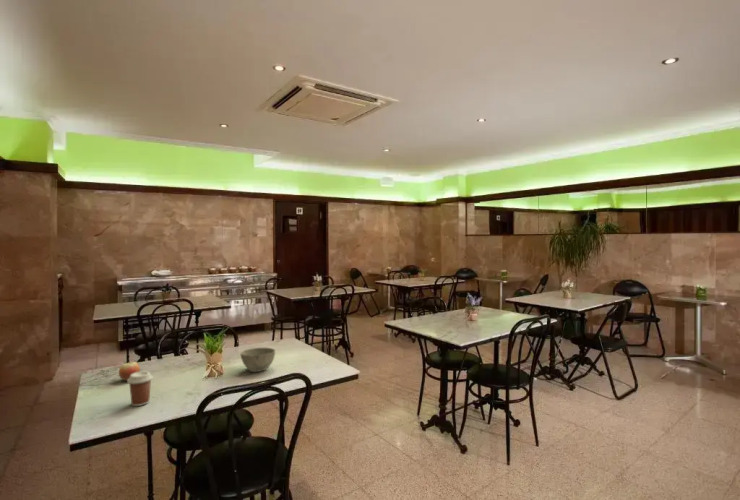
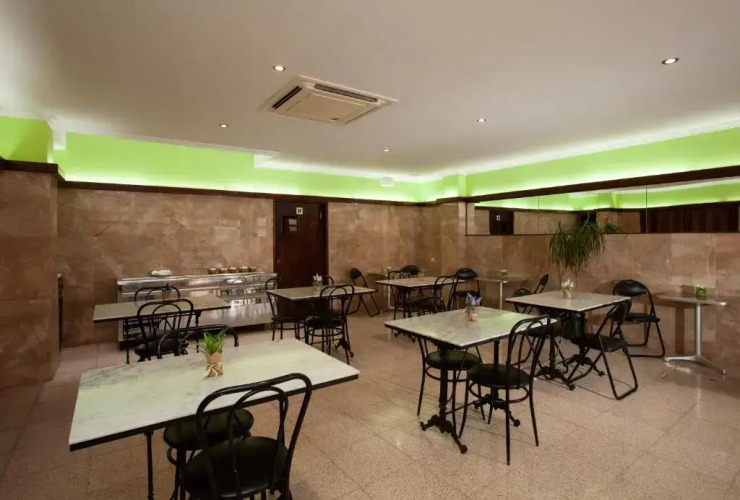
- coffee cup (140, 388)
- apple (129, 371)
- bowl (258, 360)
